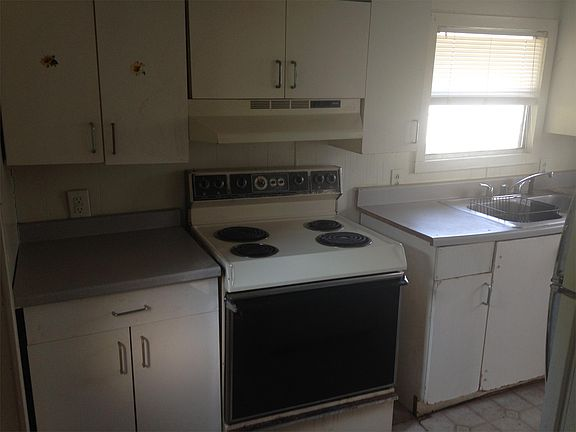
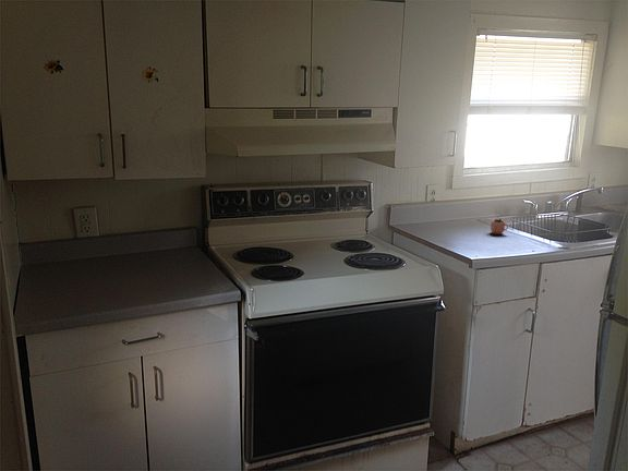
+ cocoa (499, 221)
